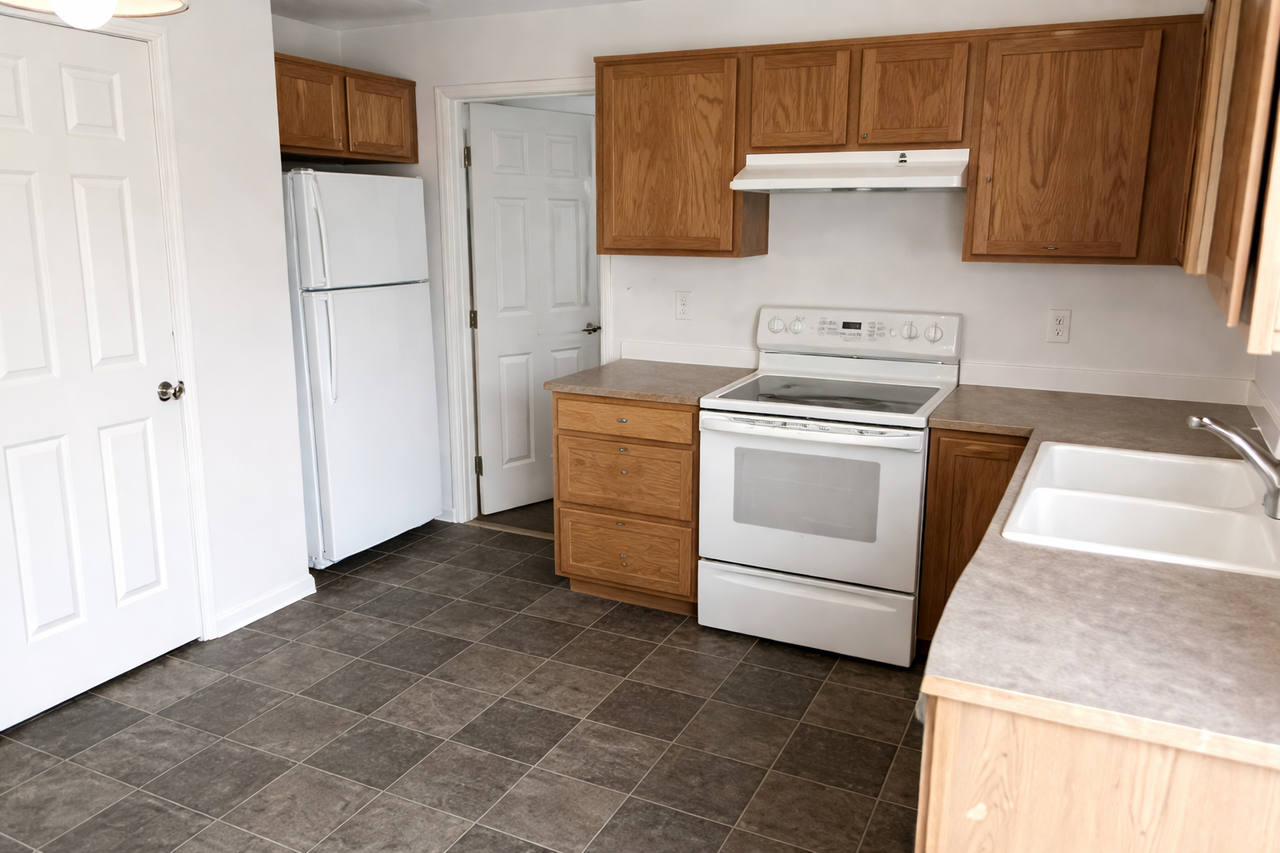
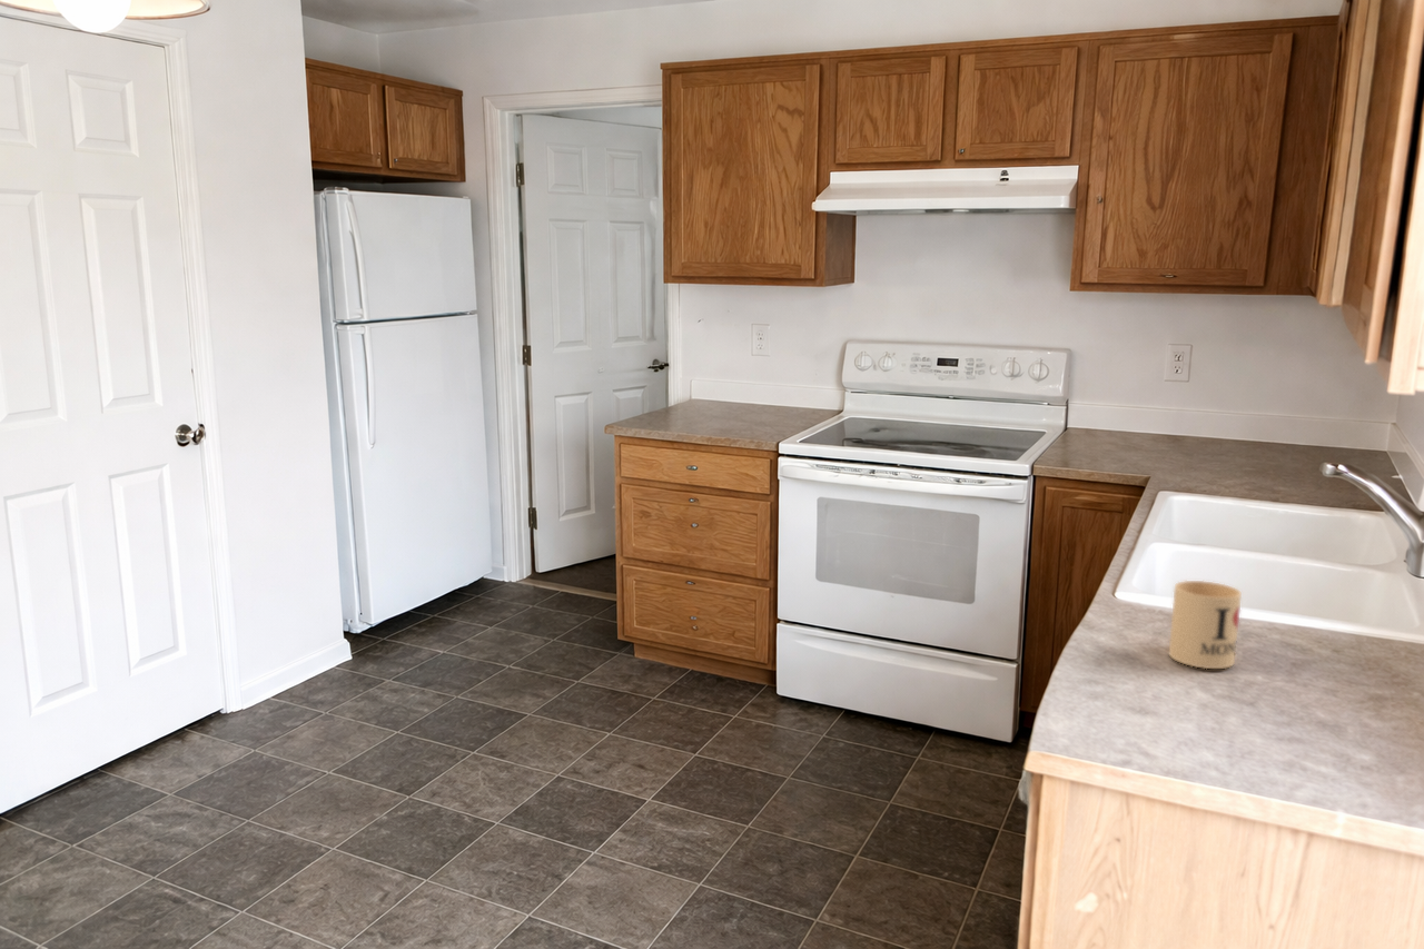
+ mug (1208, 621)
